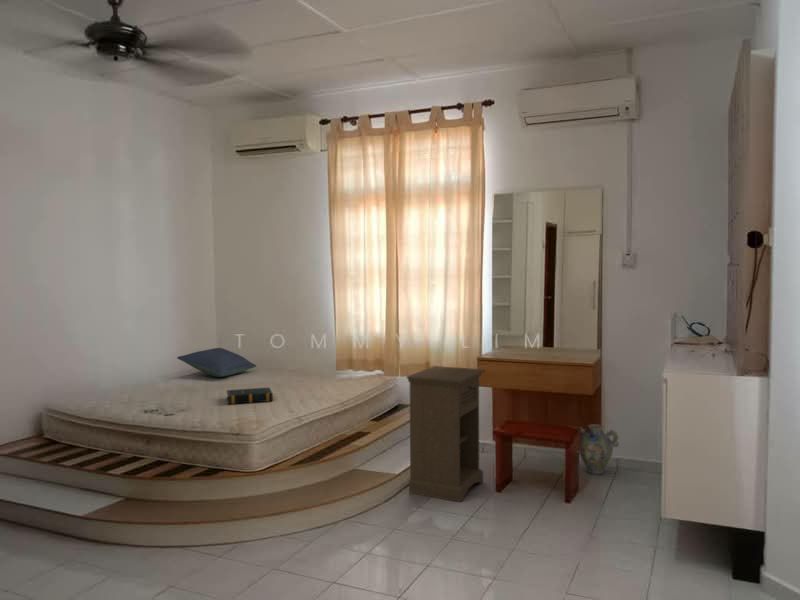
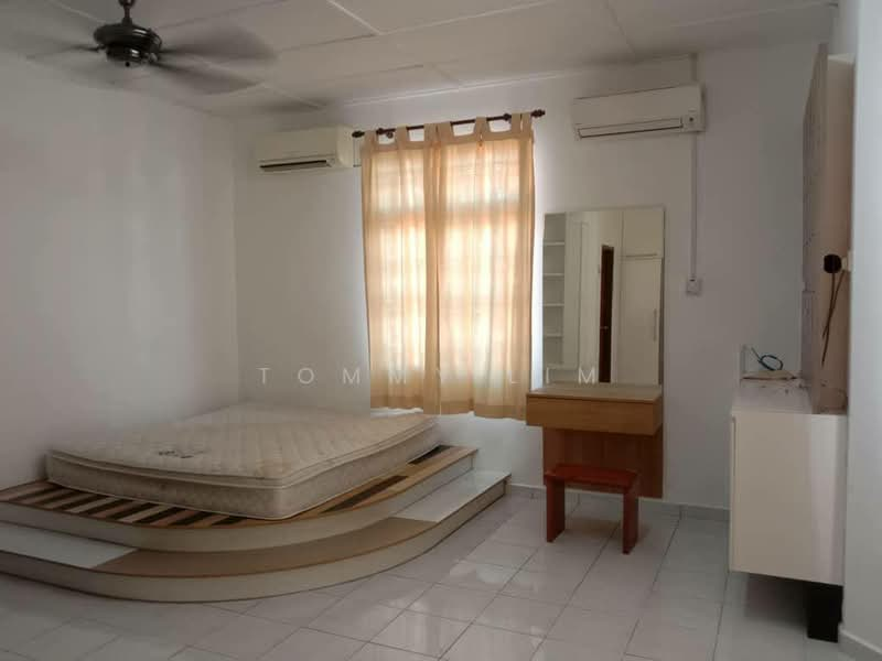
- nightstand (447, 430)
- book (249, 395)
- pillow (218, 362)
- ceramic jug (595, 449)
